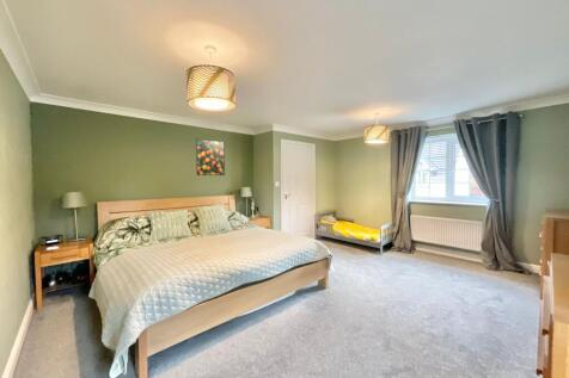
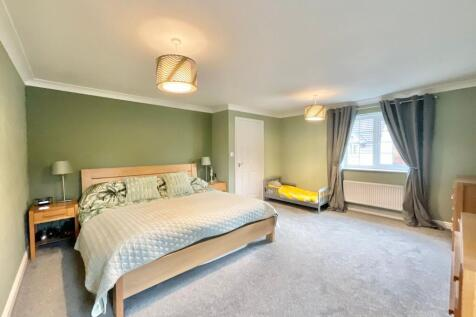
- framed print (210, 157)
